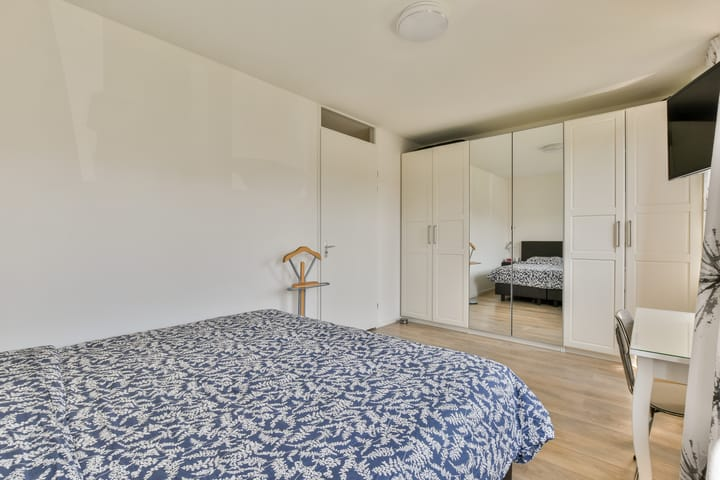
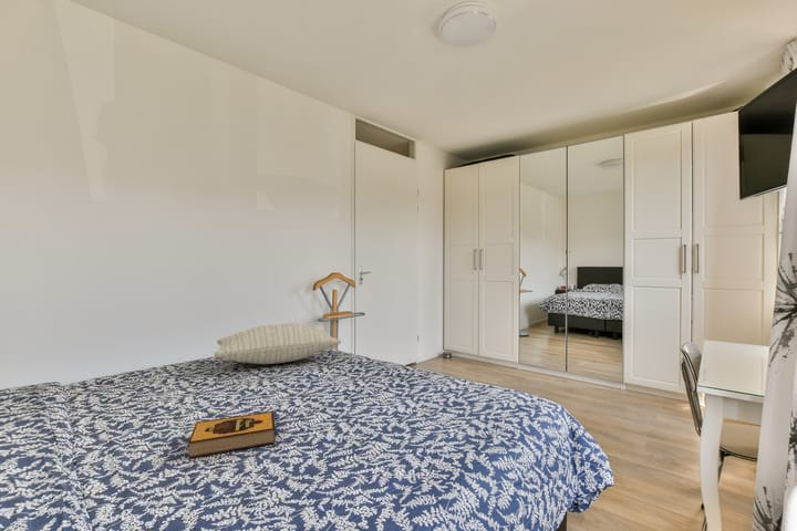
+ hardback book (235, 430)
+ pillow (278, 343)
